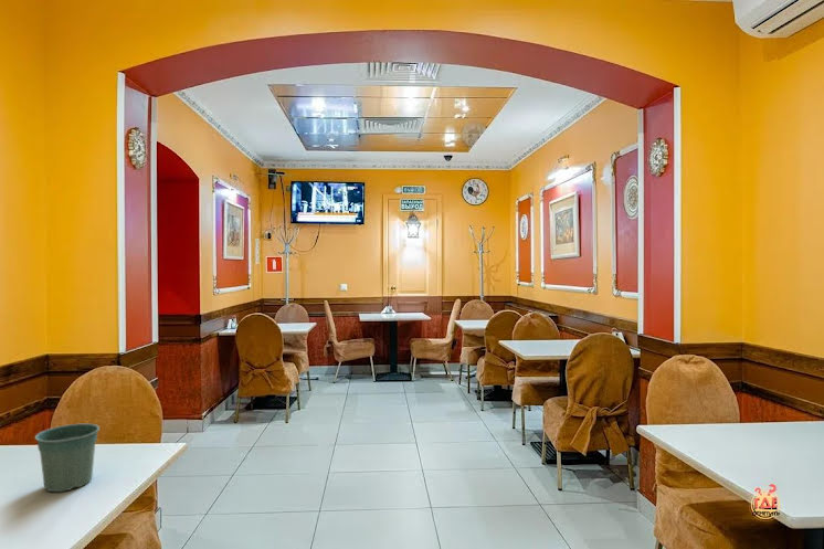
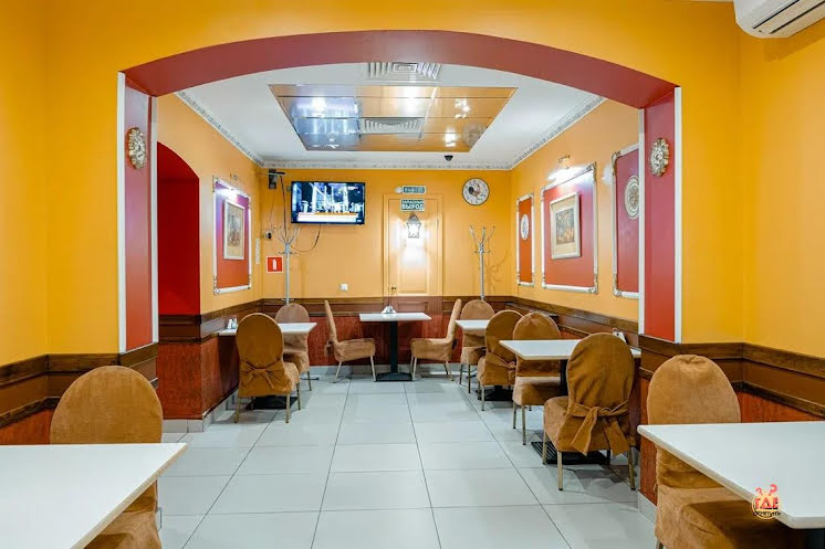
- flower pot (68, 457)
